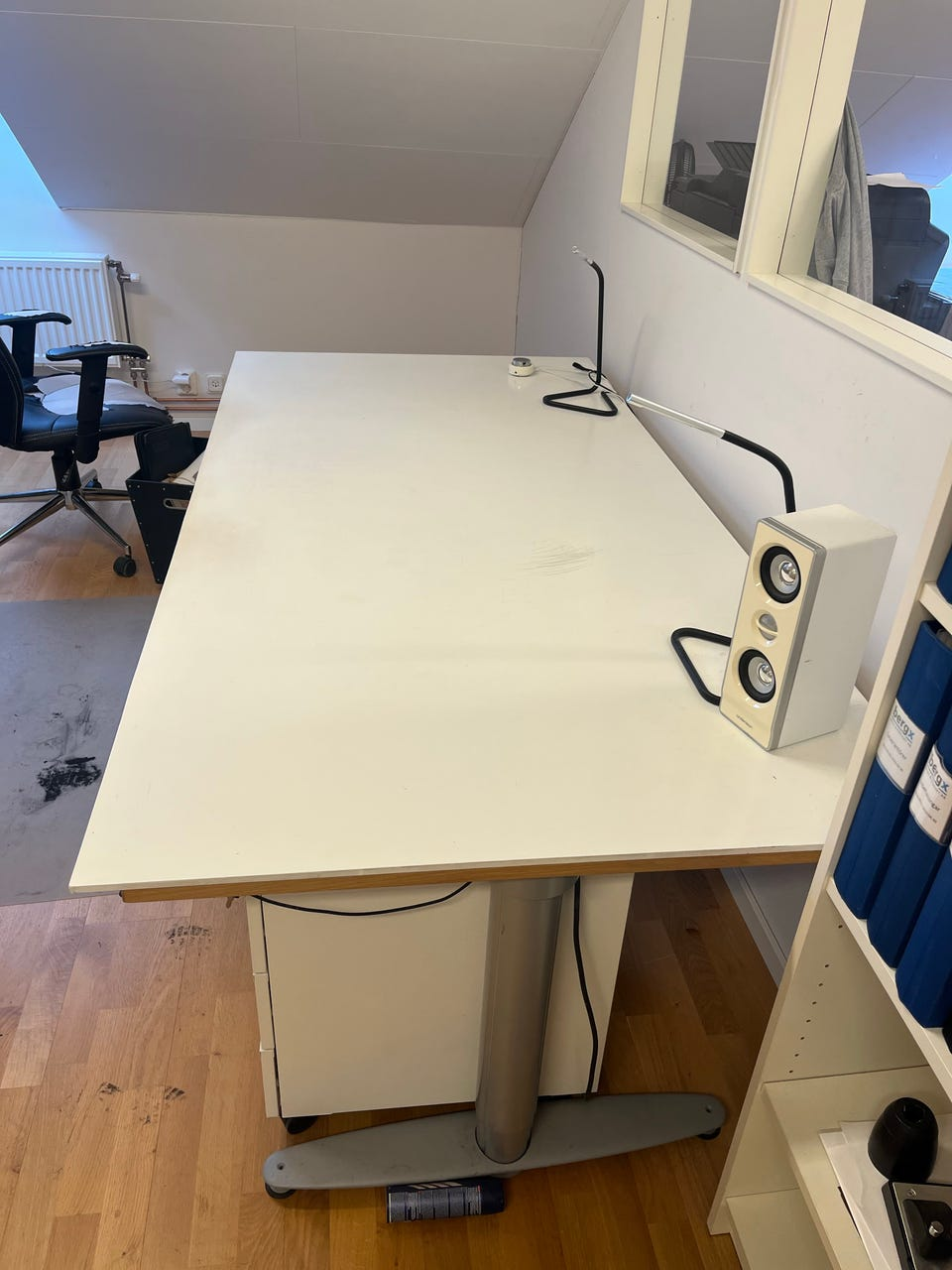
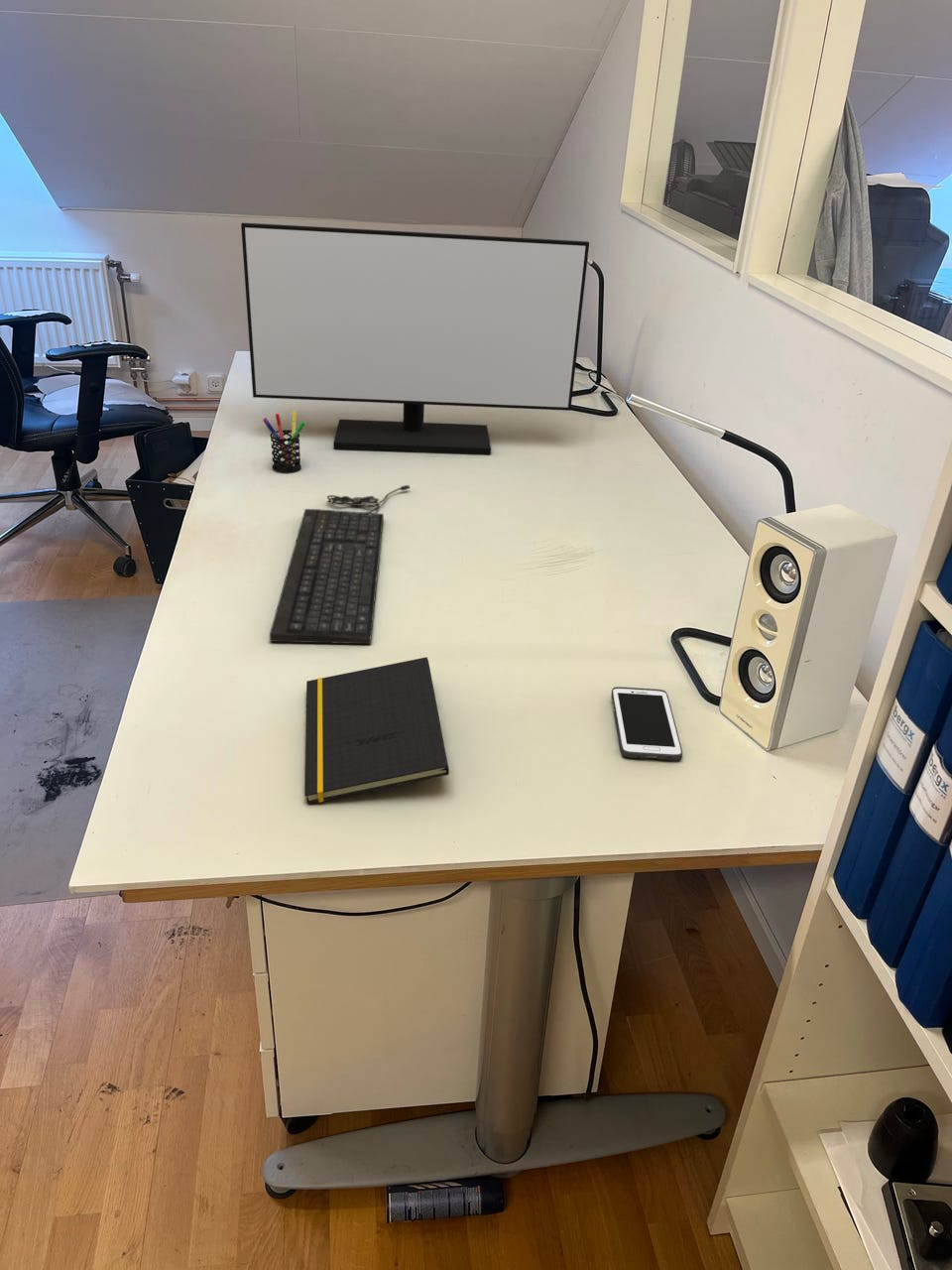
+ cell phone (645, 721)
+ keyboard (351, 548)
+ notepad (372, 724)
+ monitor (415, 340)
+ pen holder (288, 440)
